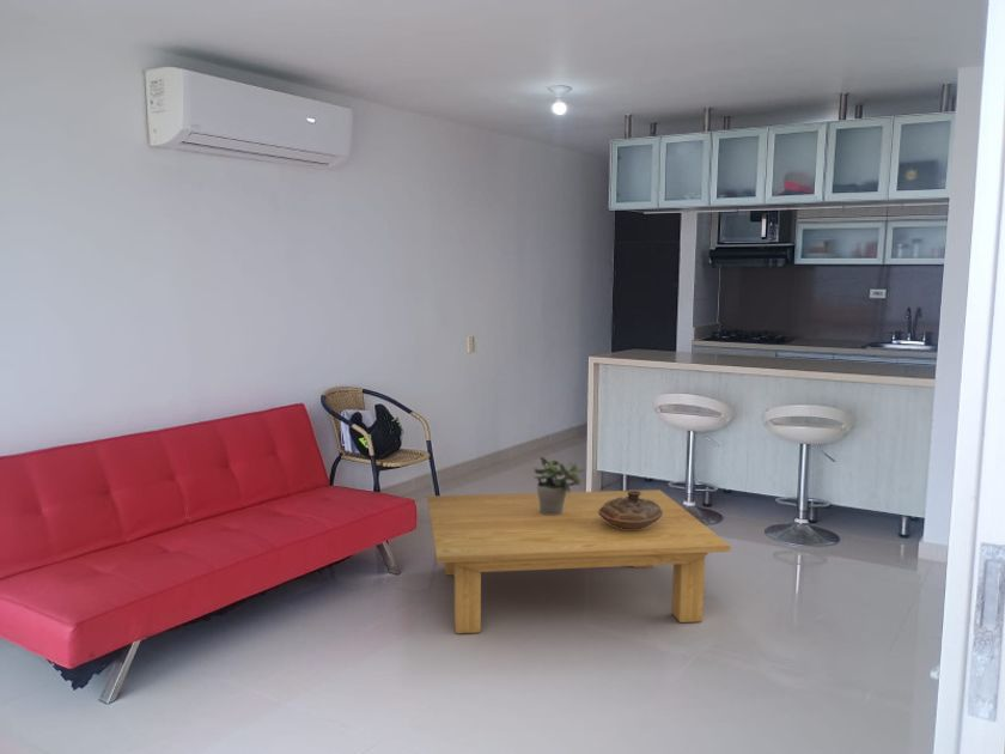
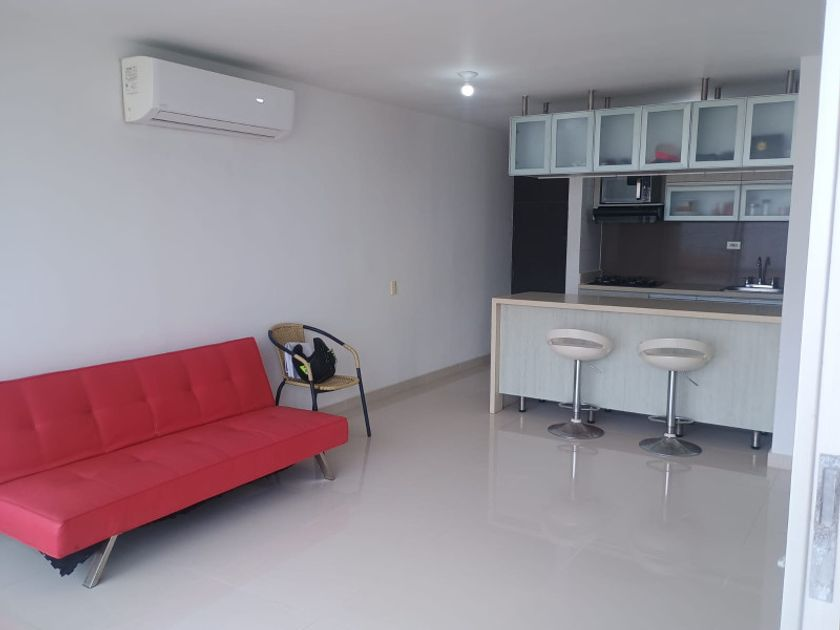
- potted plant (556, 484)
- decorative bowl (629, 507)
- coffee table (564, 555)
